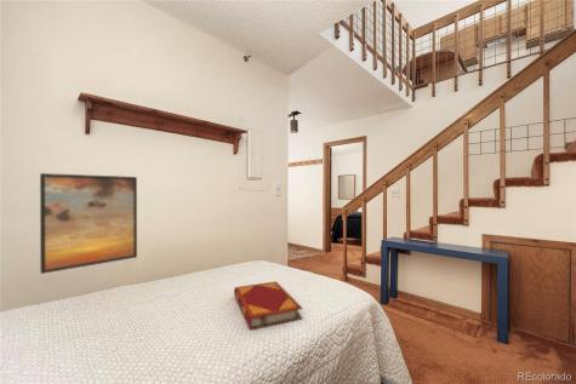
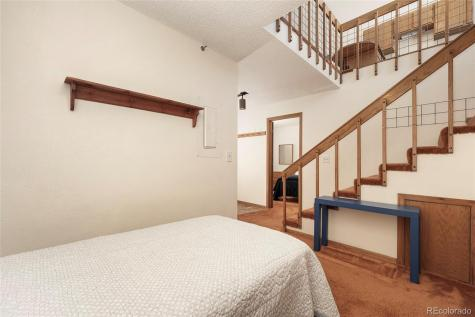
- hardback book (264, 300)
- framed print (93, 219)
